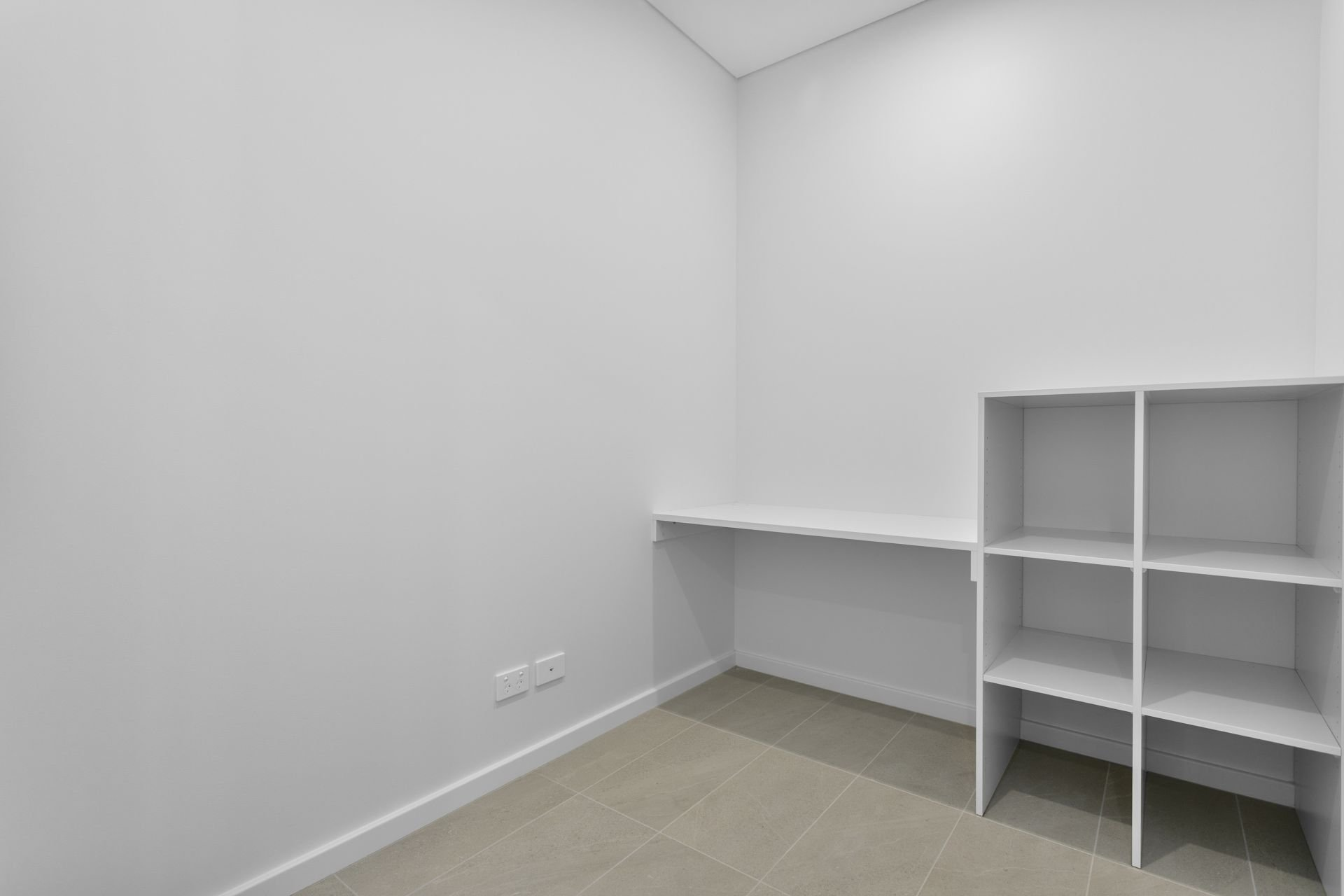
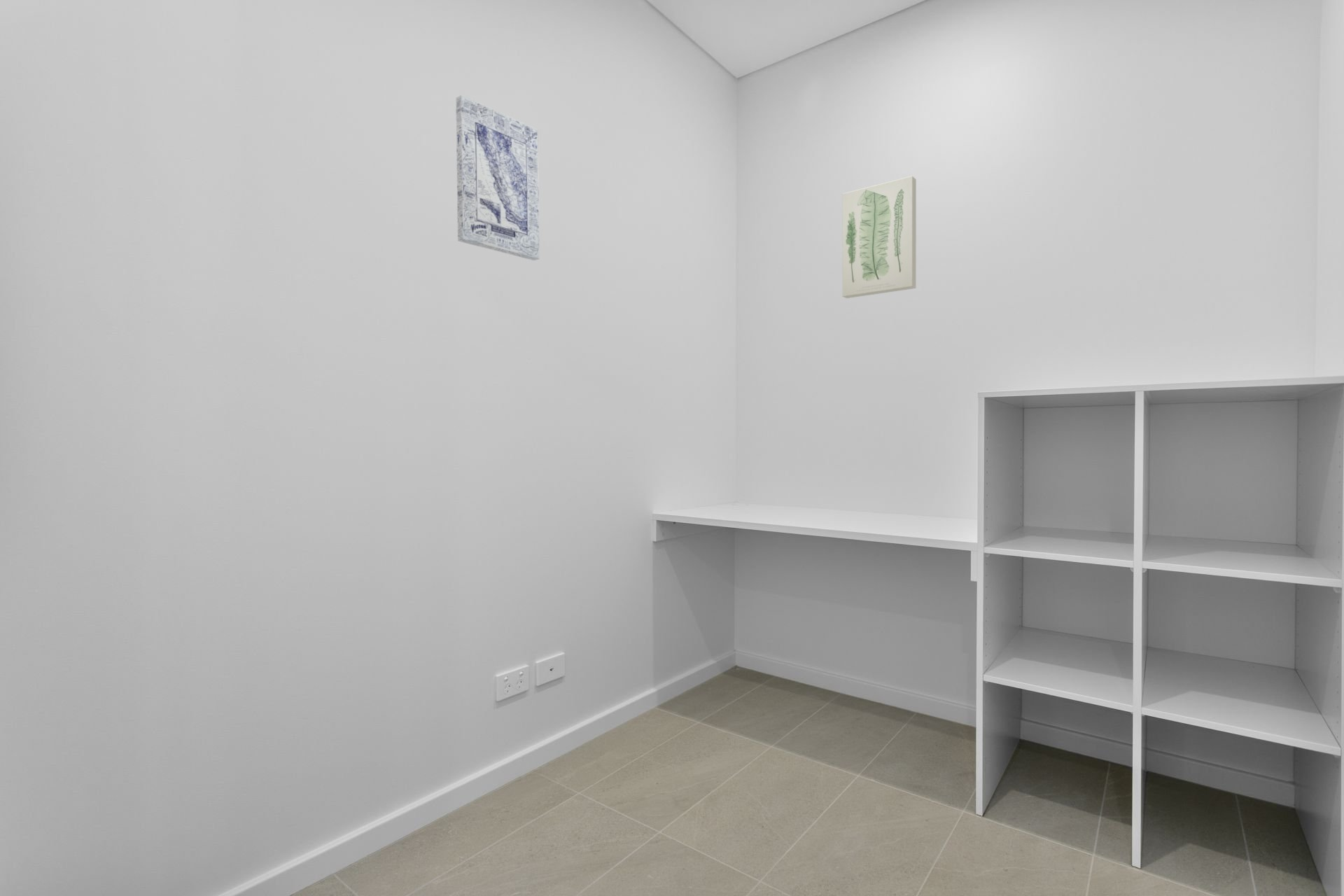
+ wall art (878, 239)
+ wall art (500, 183)
